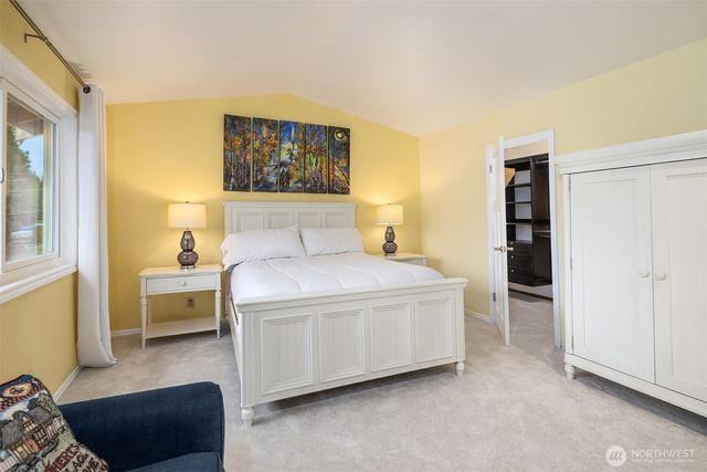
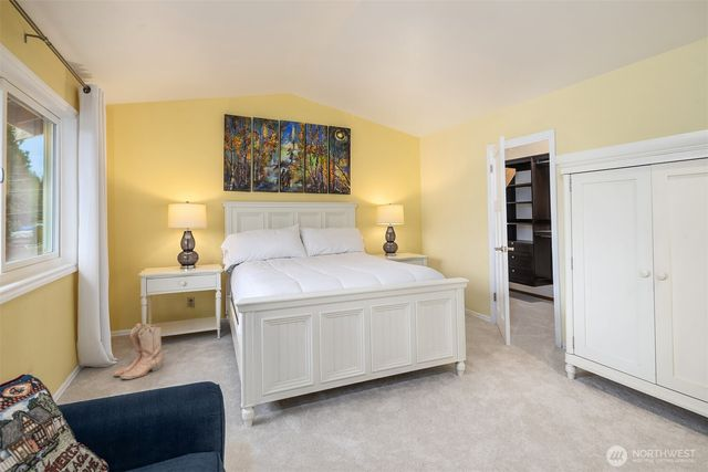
+ boots (138, 348)
